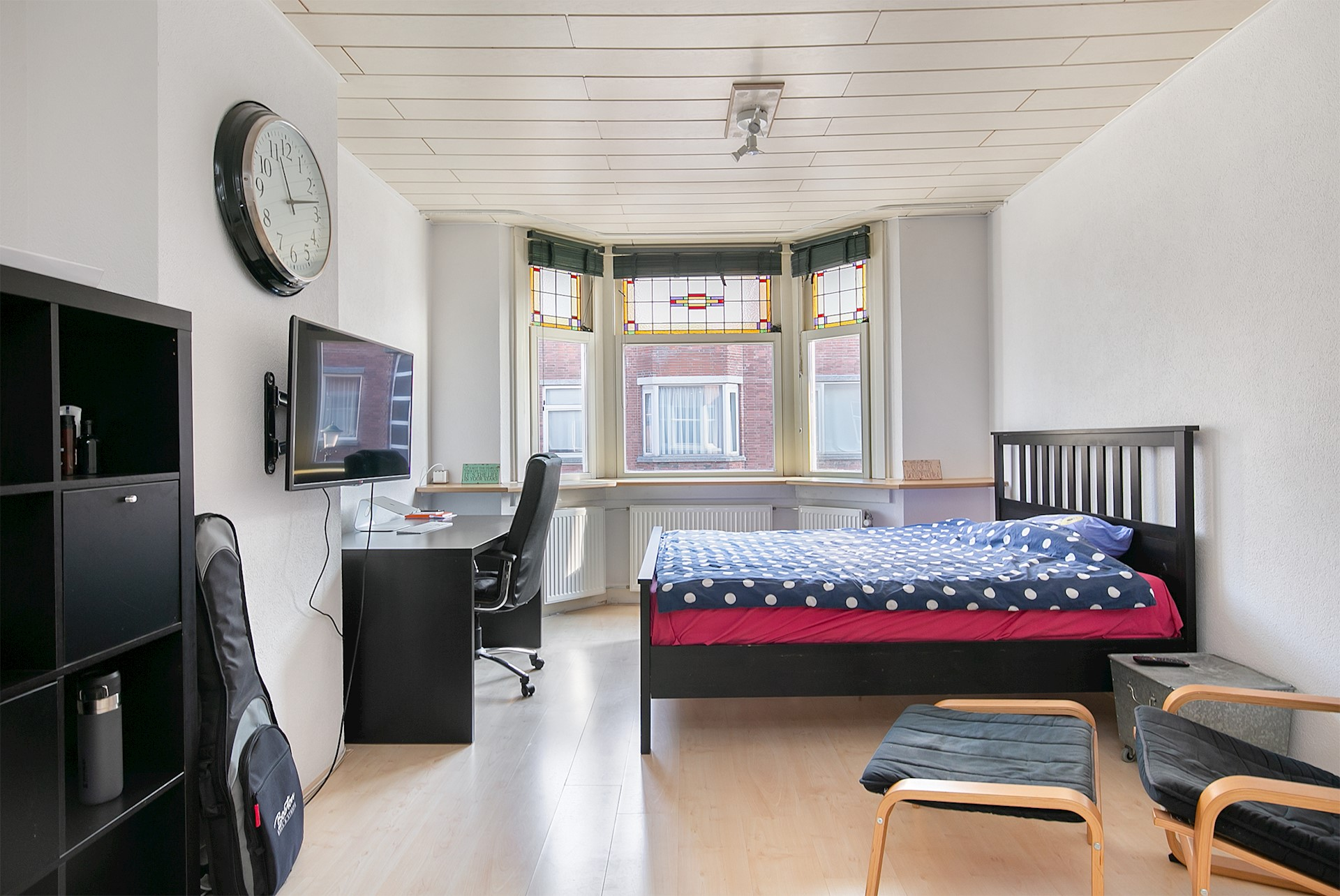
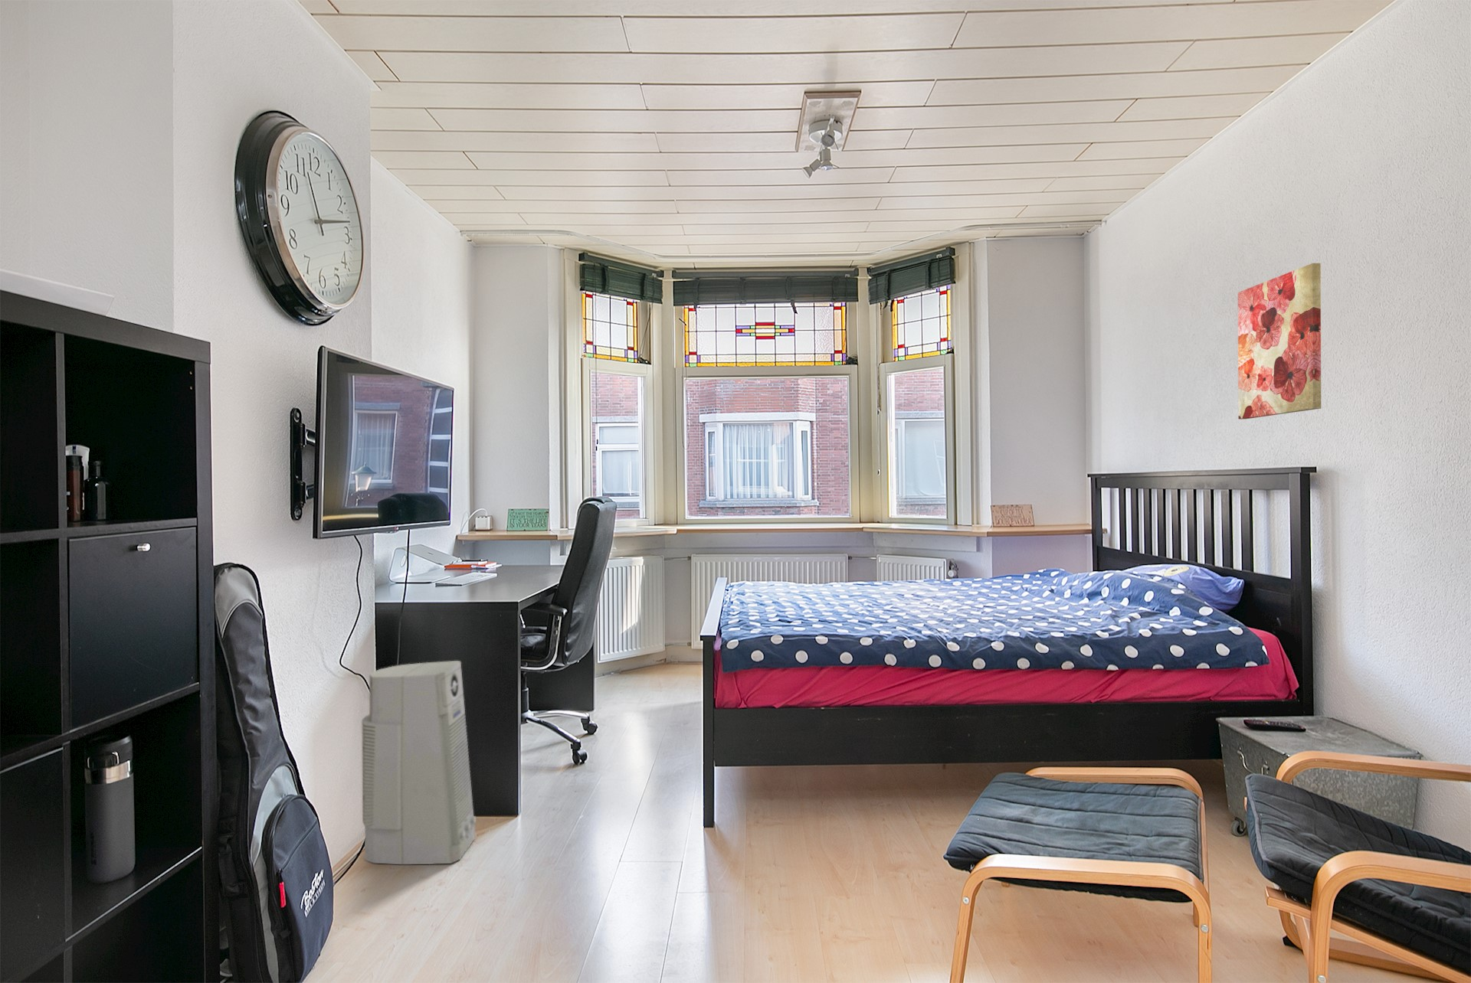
+ air purifier (417, 758)
+ wall art (1277, 346)
